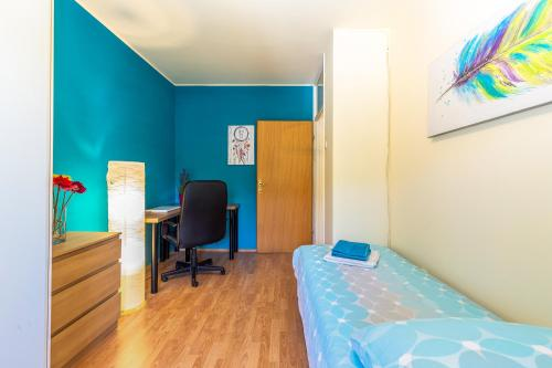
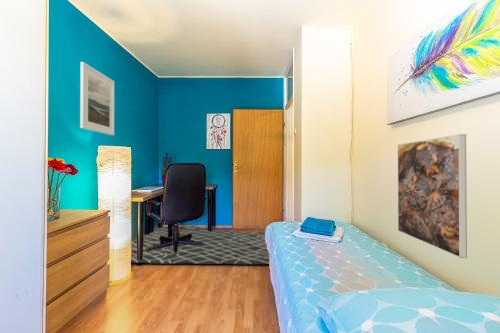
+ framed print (426, 191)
+ rug (212, 240)
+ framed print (99, 102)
